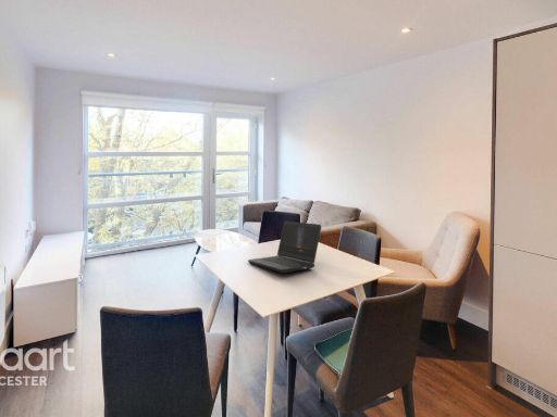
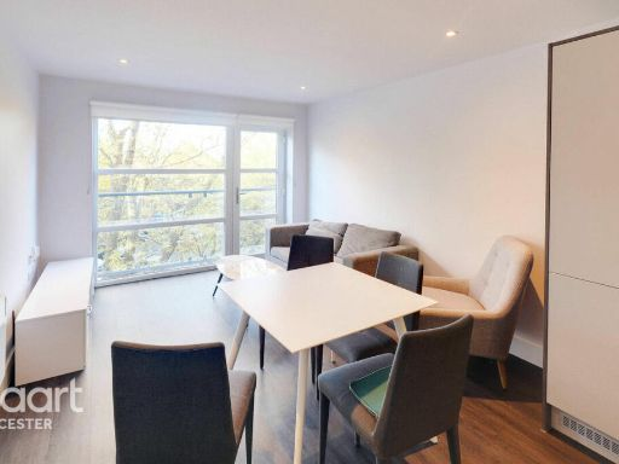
- laptop computer (283, 244)
